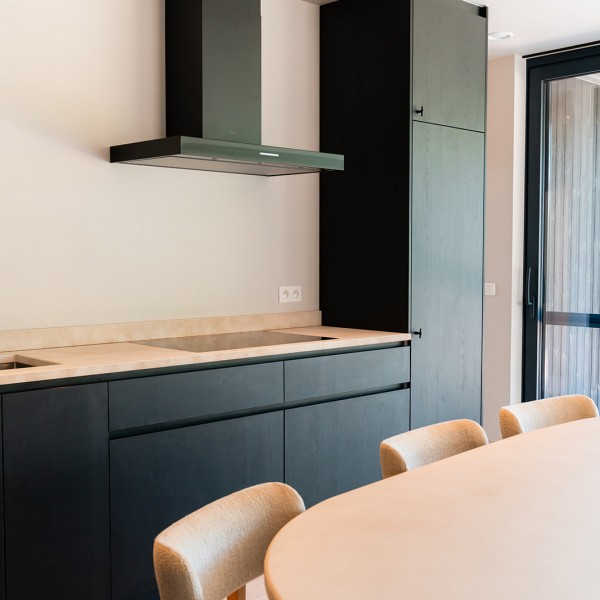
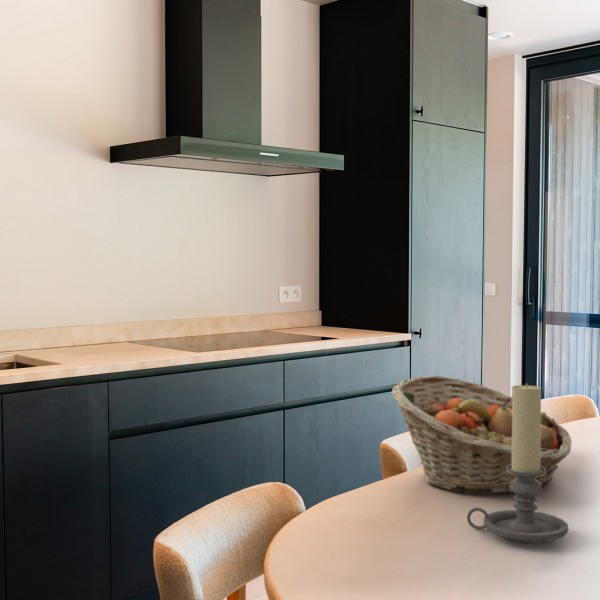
+ candle holder (517, 458)
+ fruit basket (480, 429)
